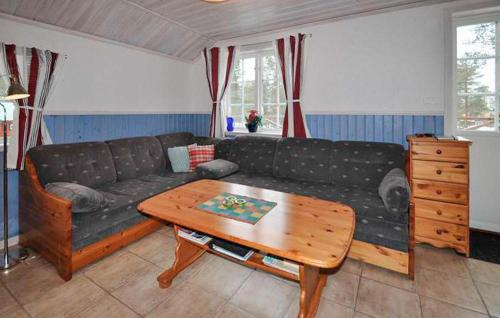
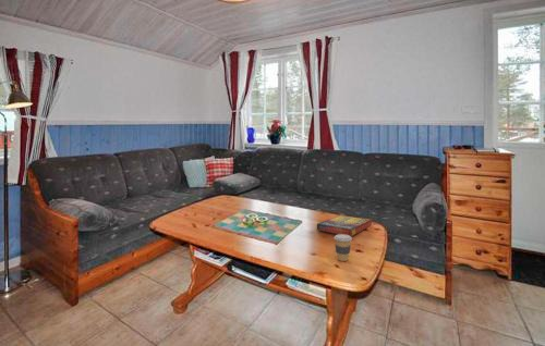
+ coffee cup (342, 247)
+ game compilation box (344, 224)
